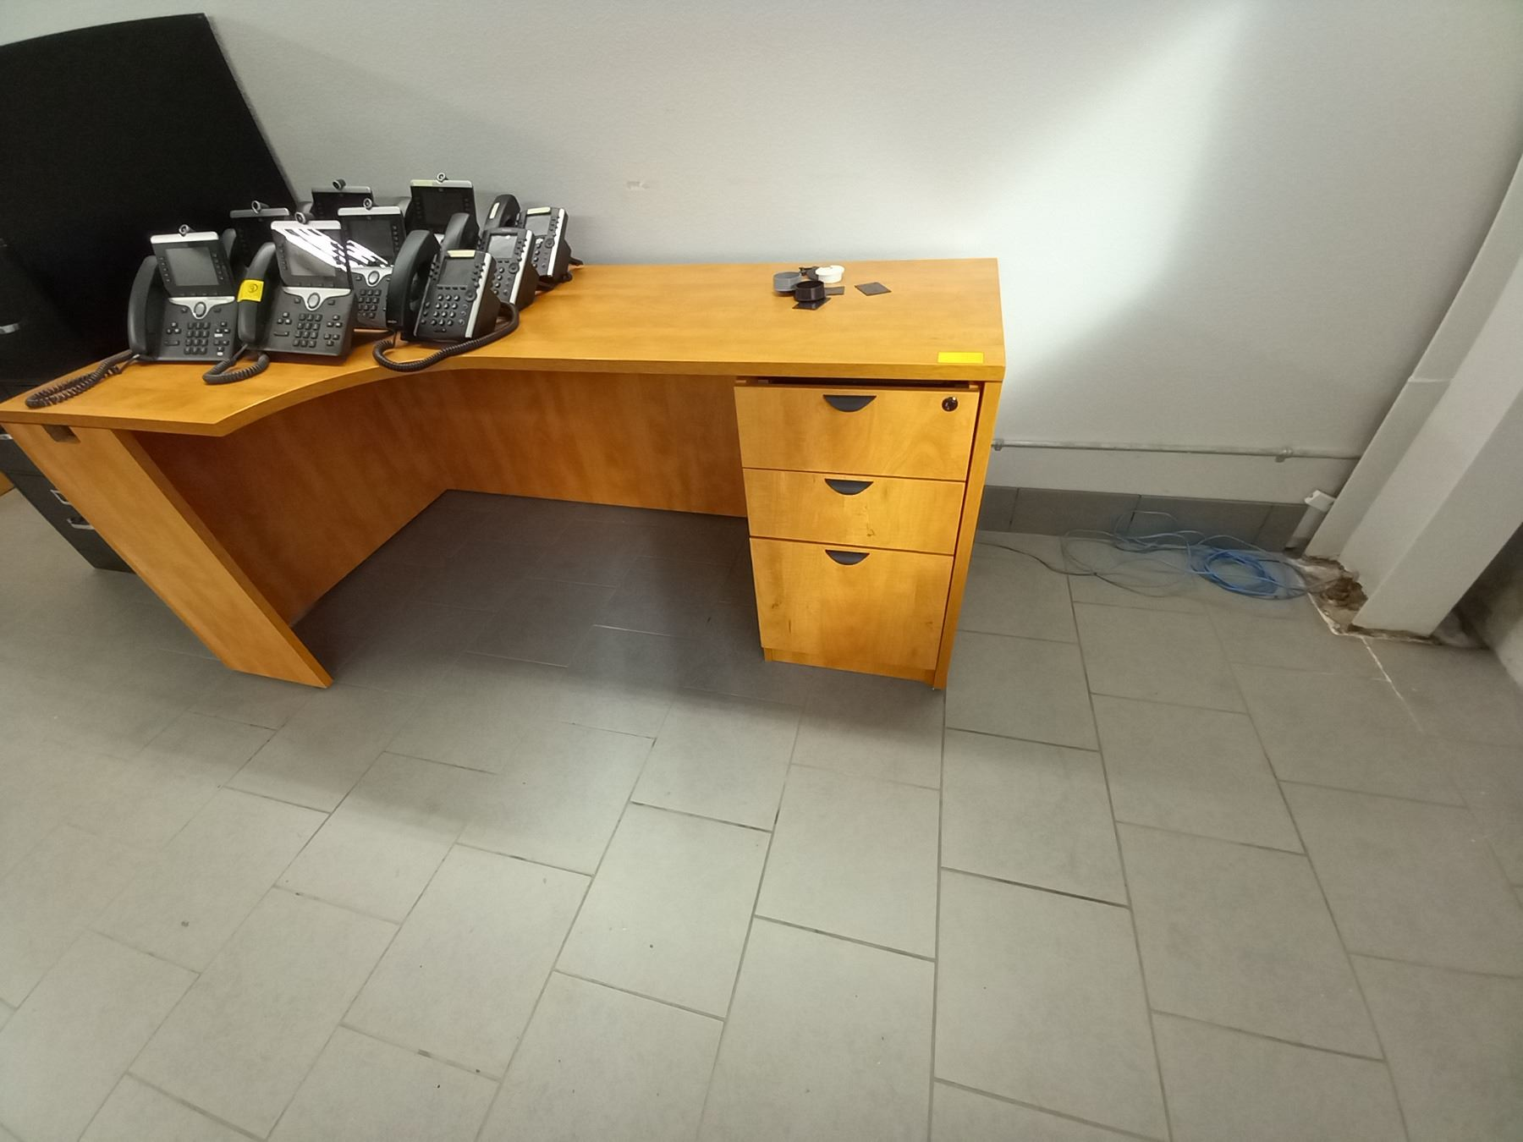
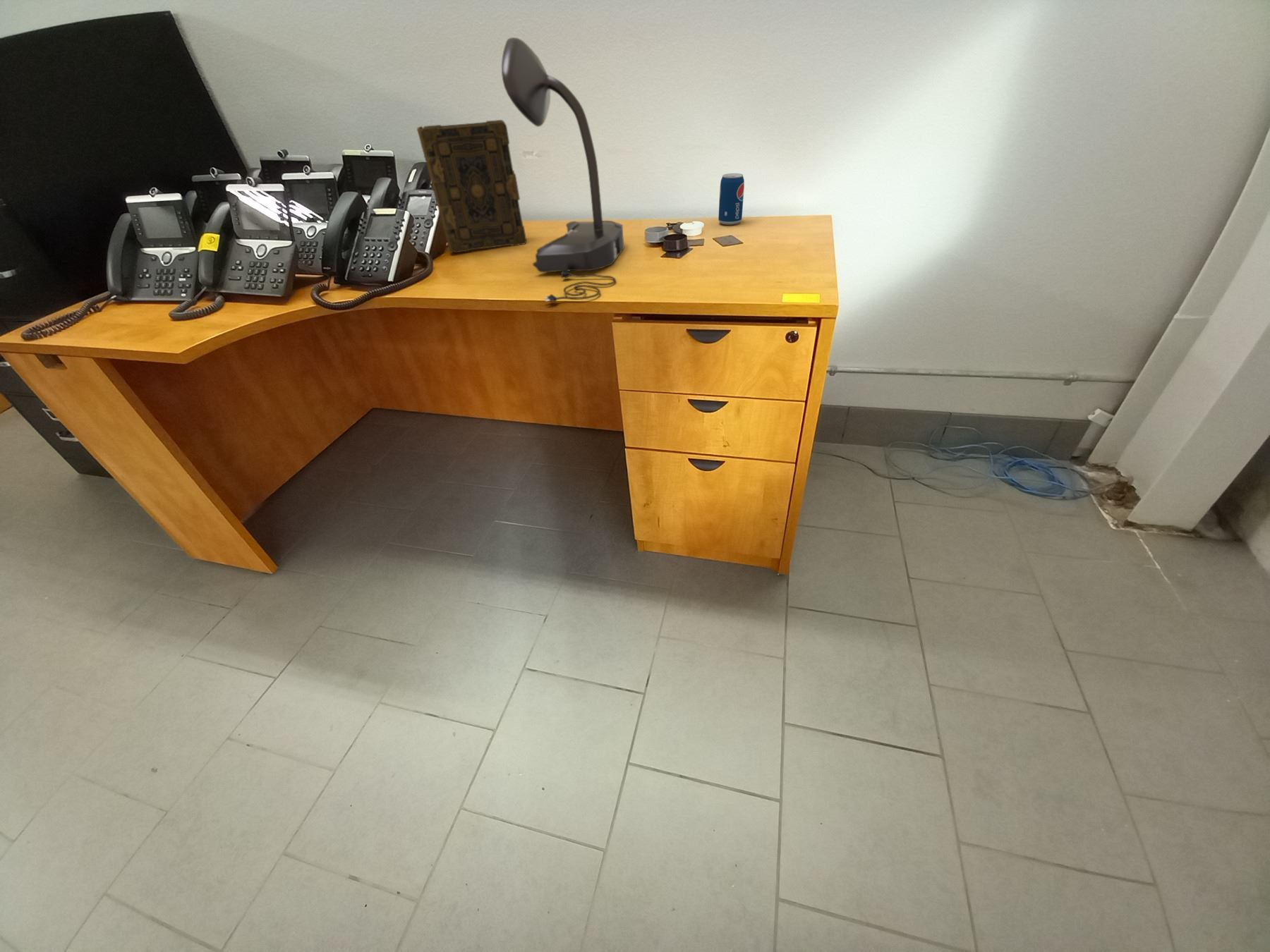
+ beverage can (731, 199)
+ desk lamp (586, 159)
+ book (476, 188)
